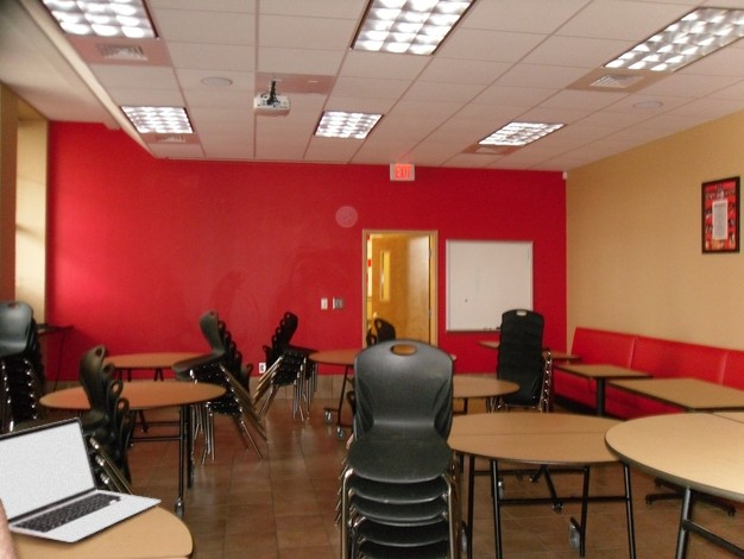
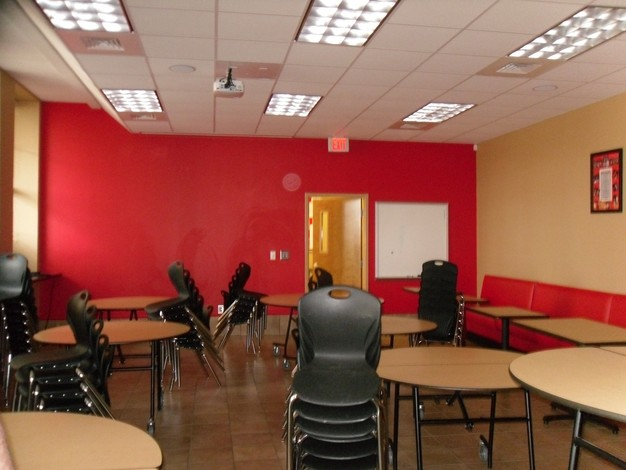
- laptop (75, 473)
